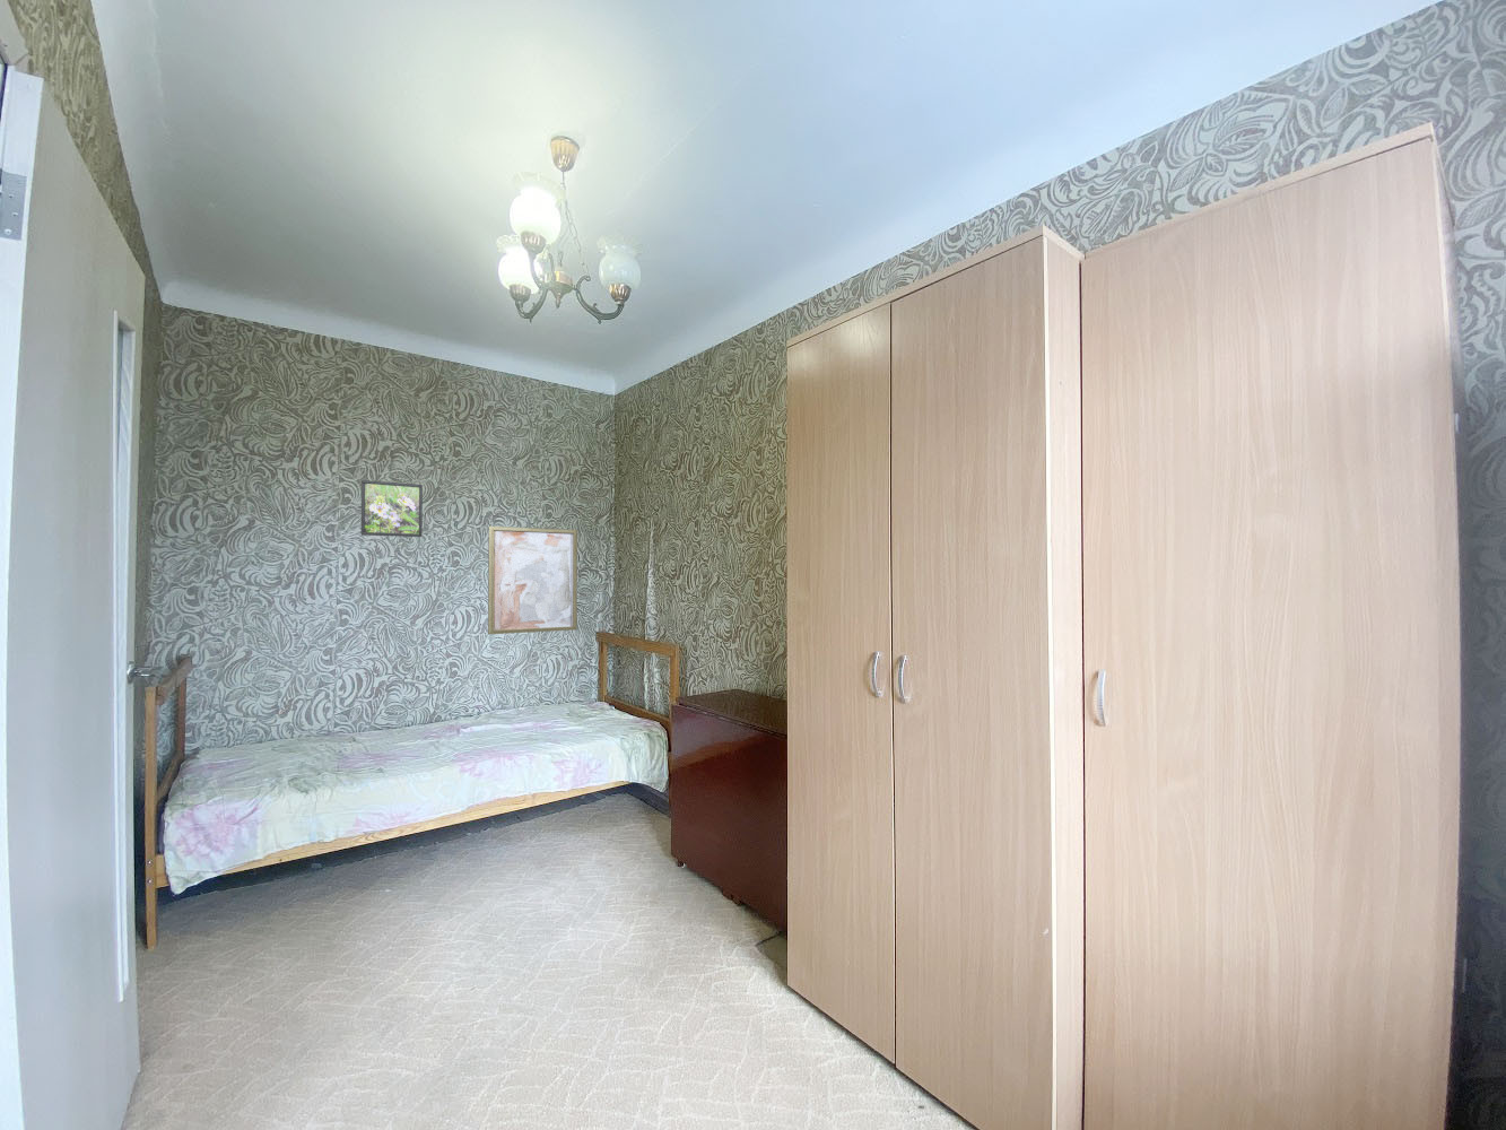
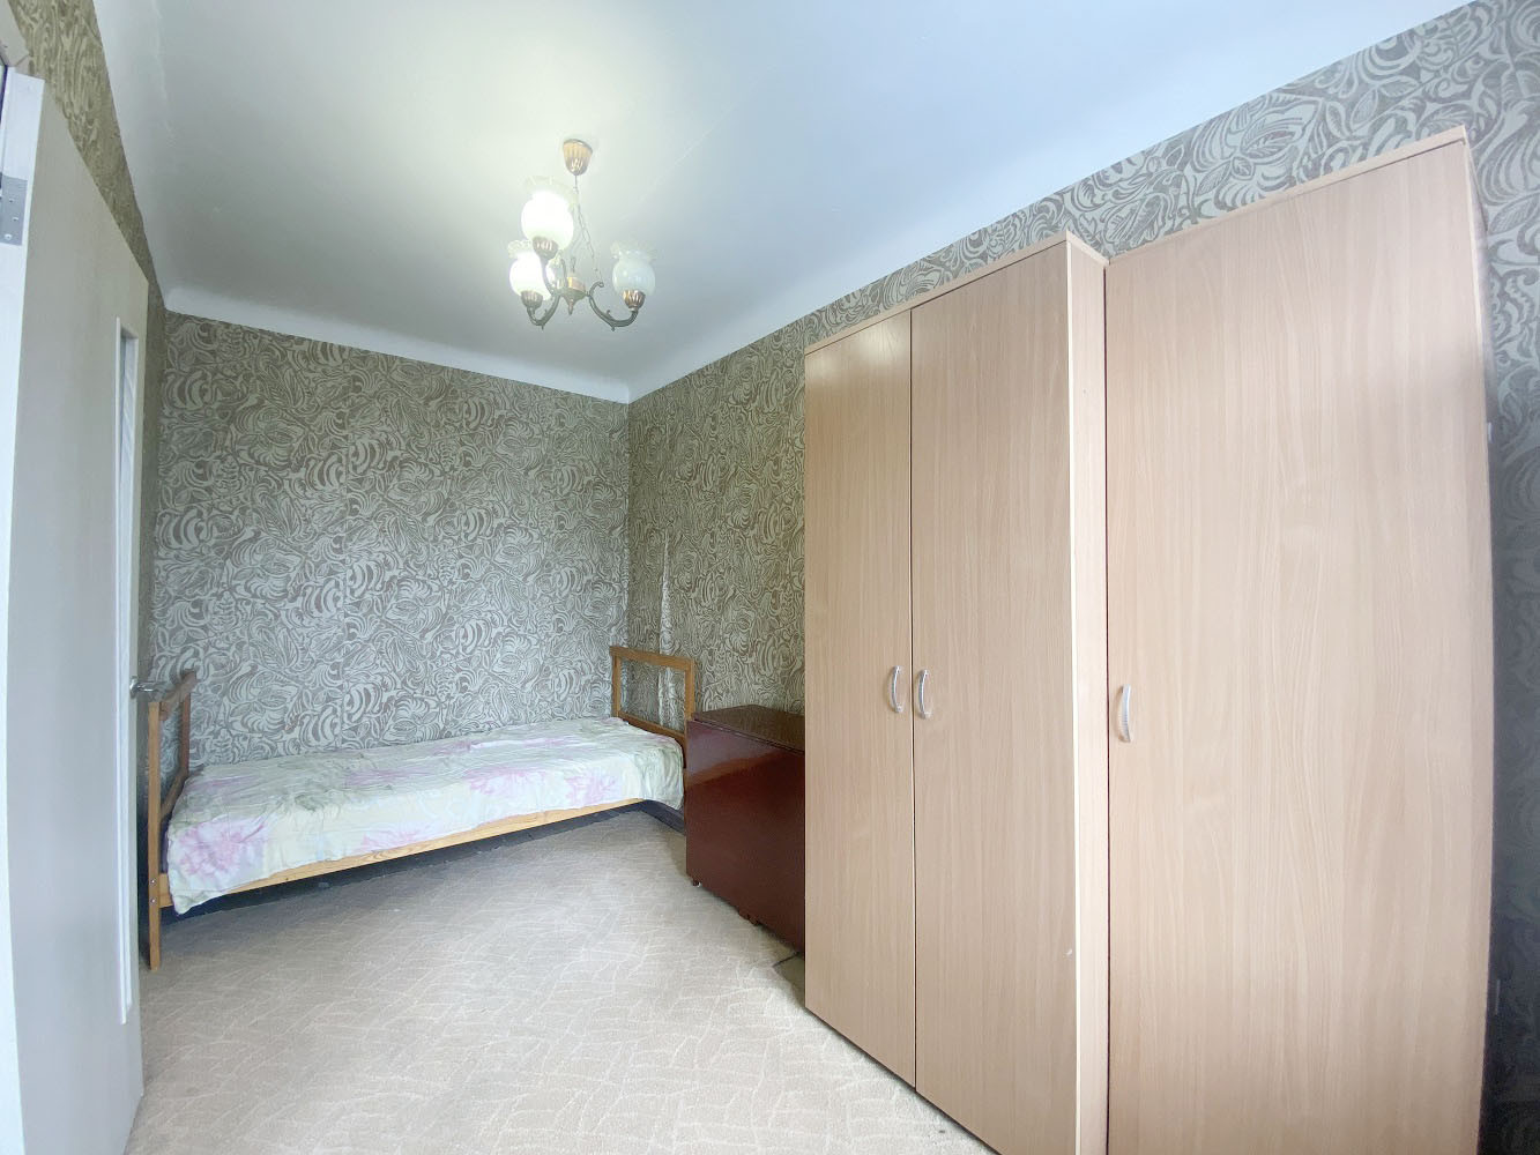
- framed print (392, 508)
- wall art (534, 579)
